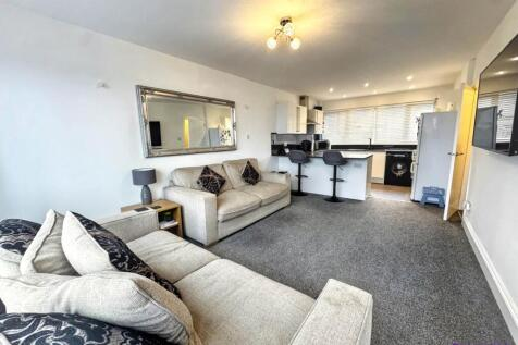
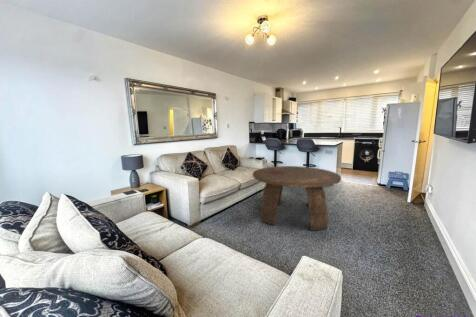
+ coffee table (293, 186)
